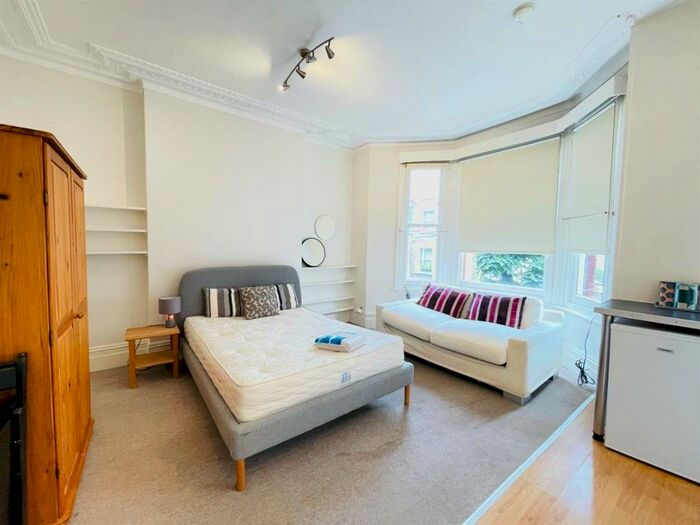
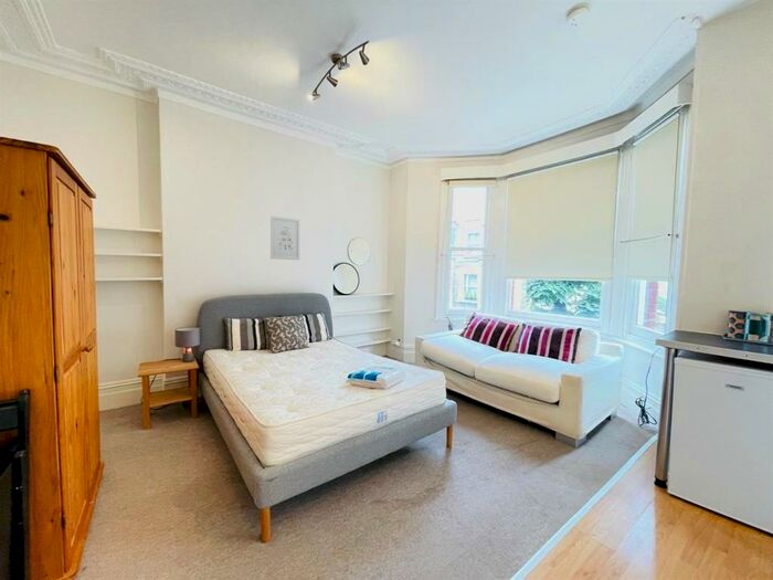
+ wall art (285, 239)
